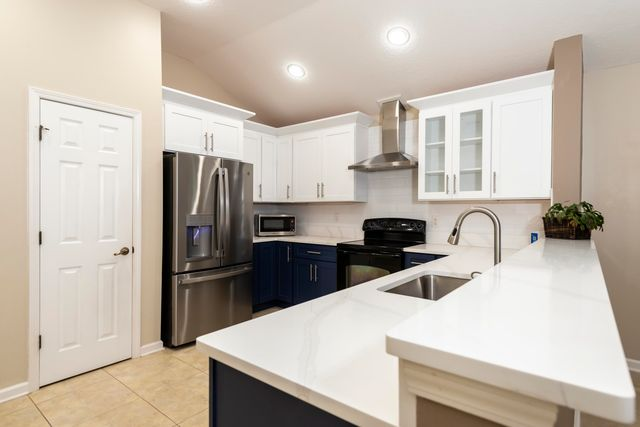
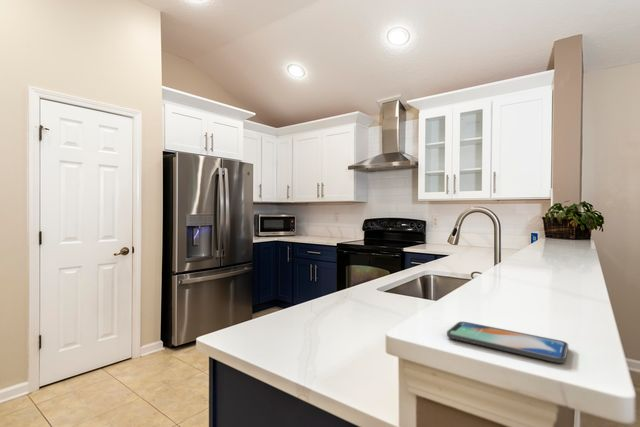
+ smartphone (504, 339)
